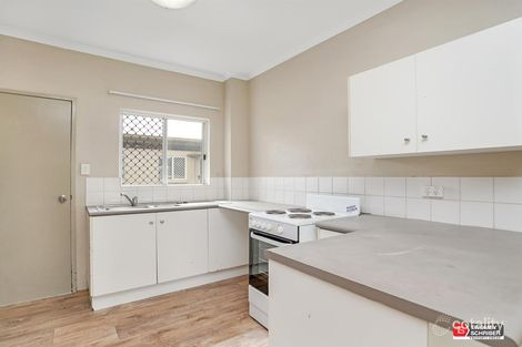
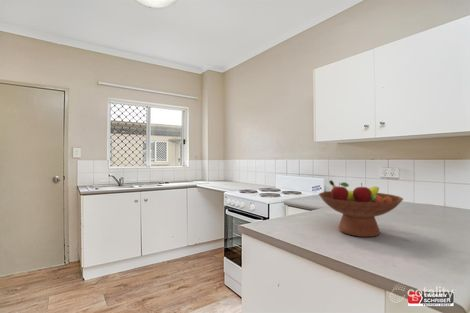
+ fruit bowl (358, 206)
